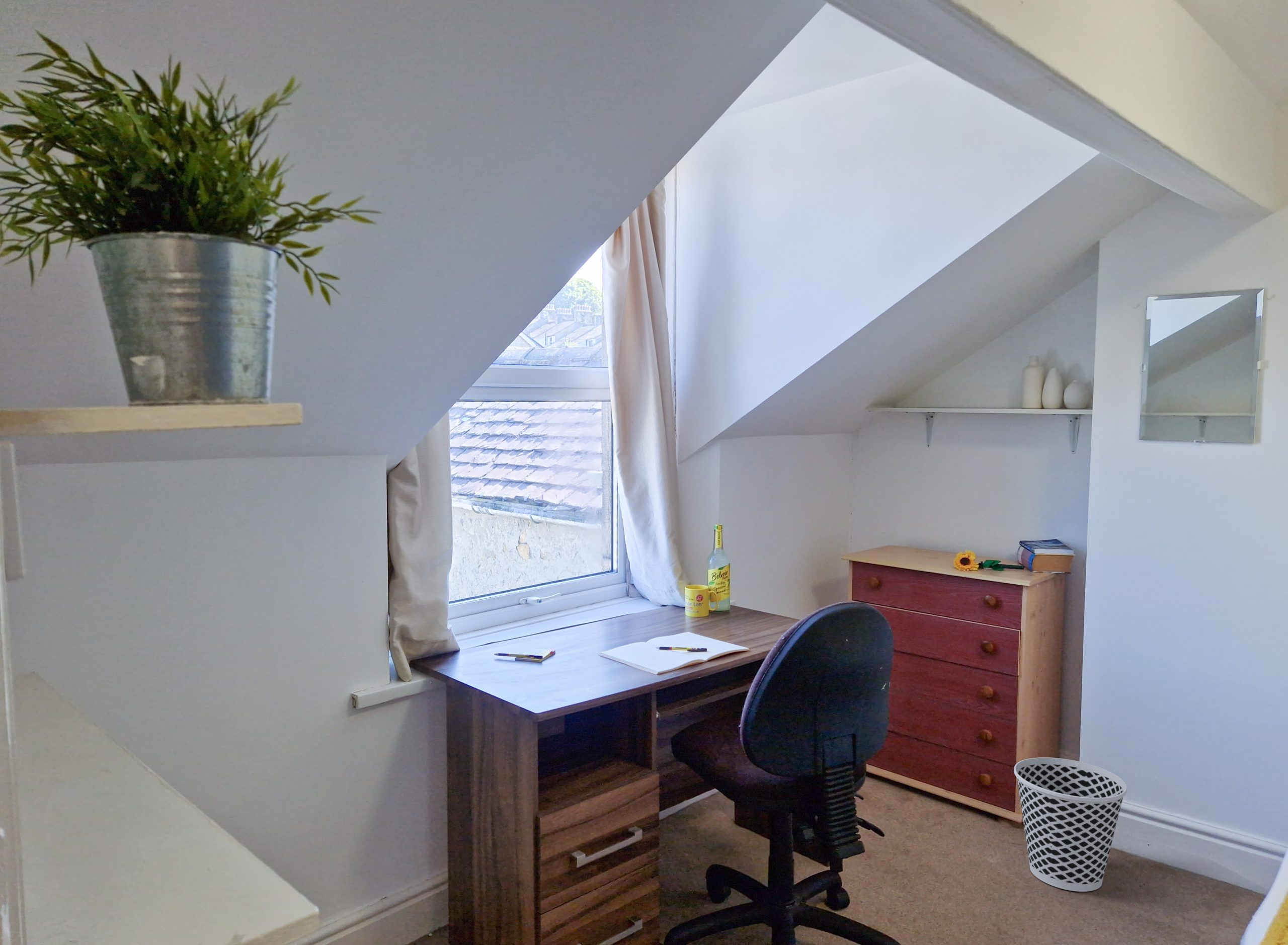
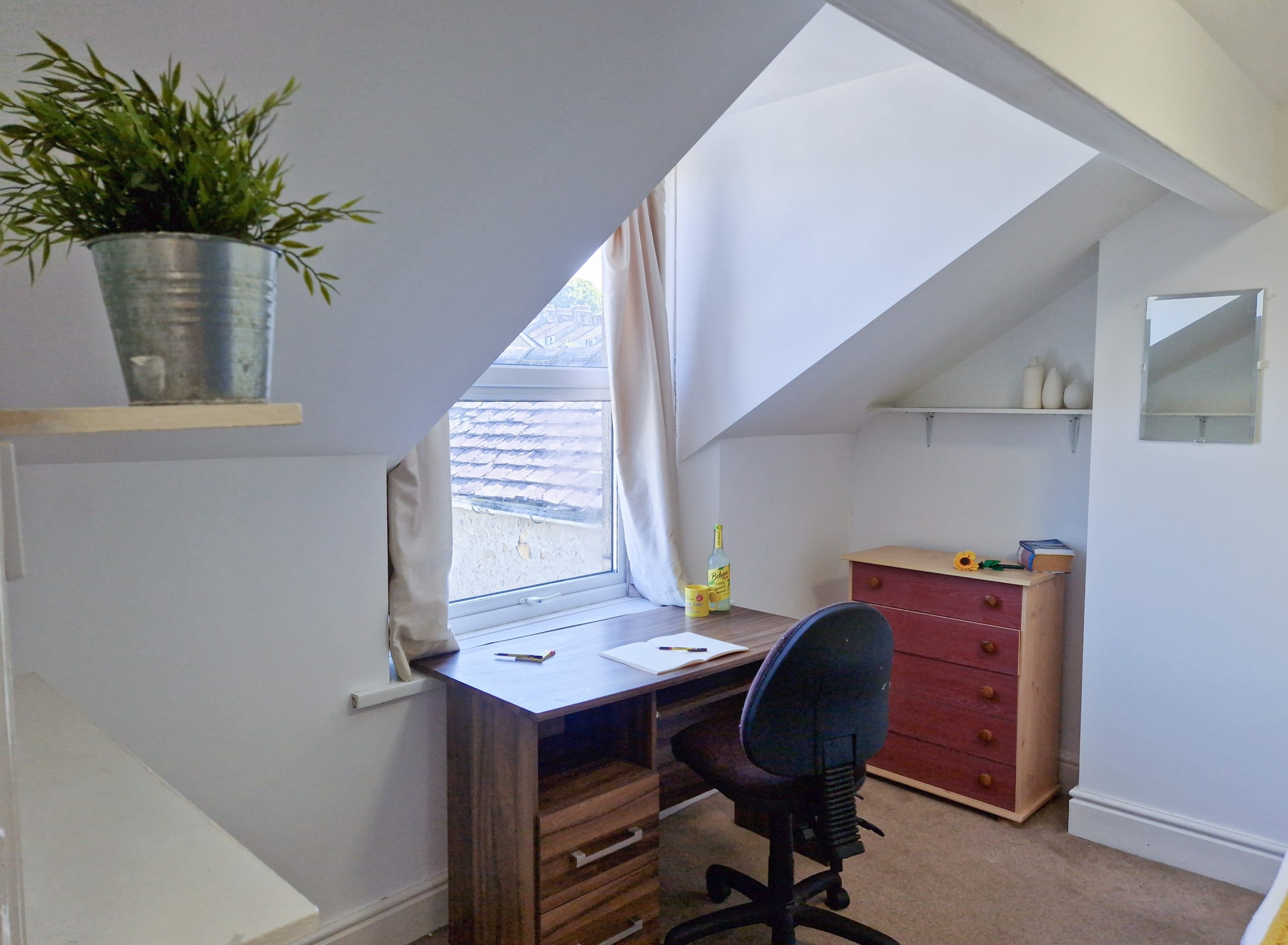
- wastebasket (1067, 825)
